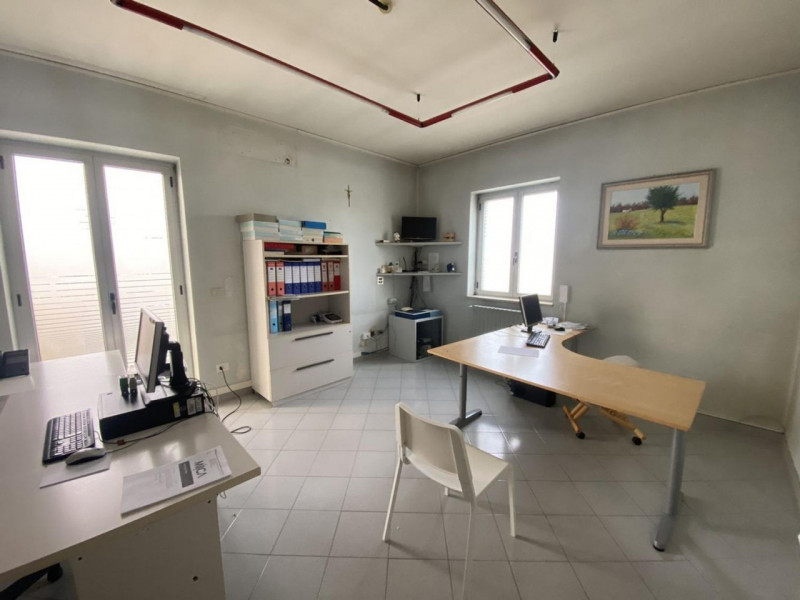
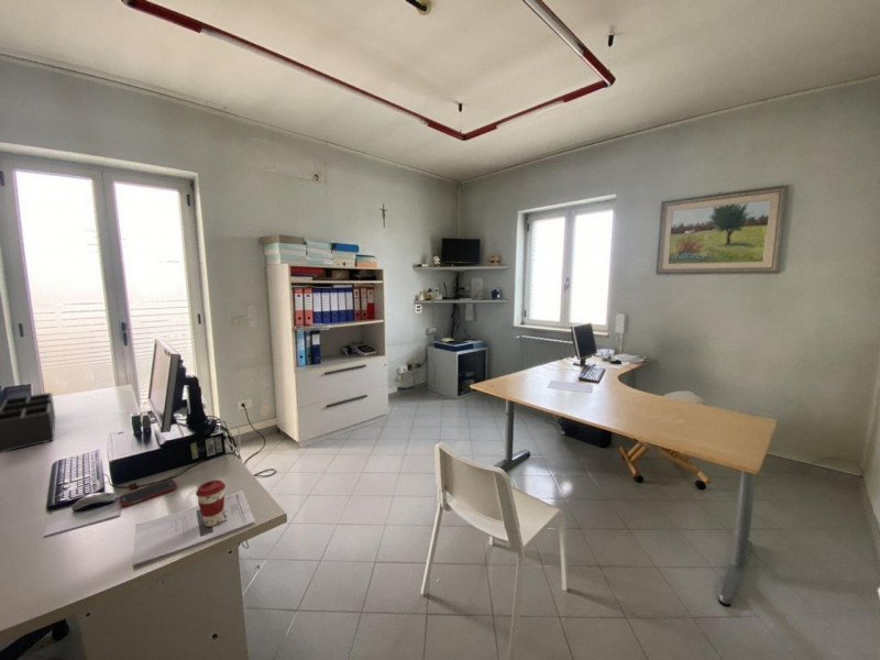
+ desk organizer (28, 419)
+ cell phone (148, 492)
+ coffee cup (211, 503)
